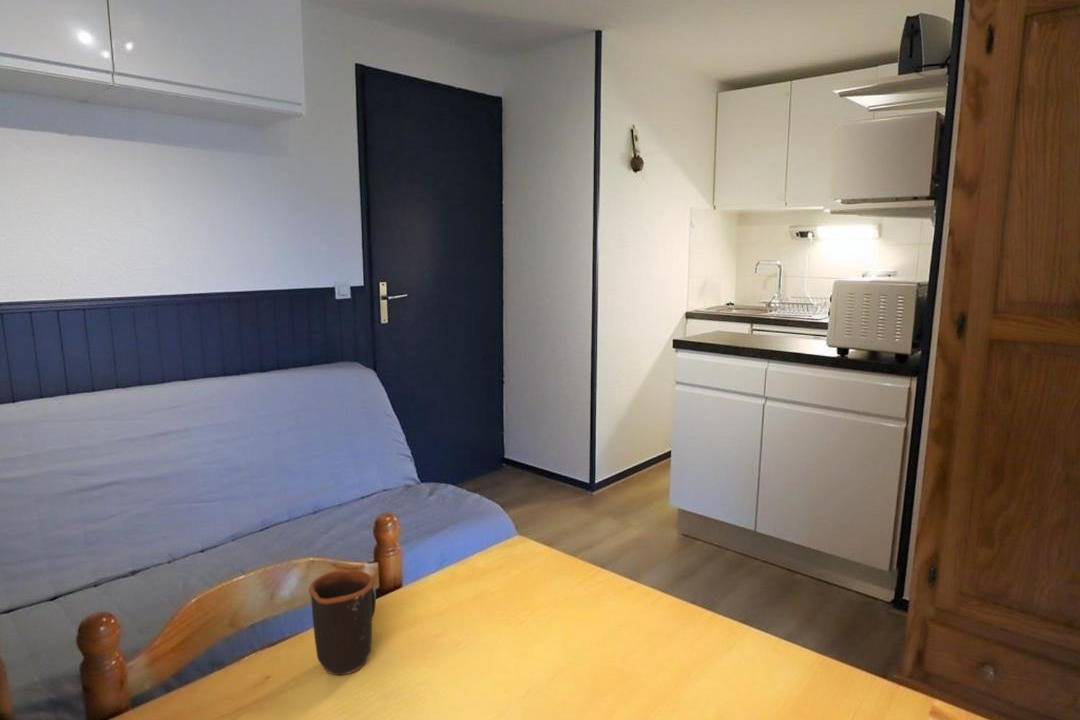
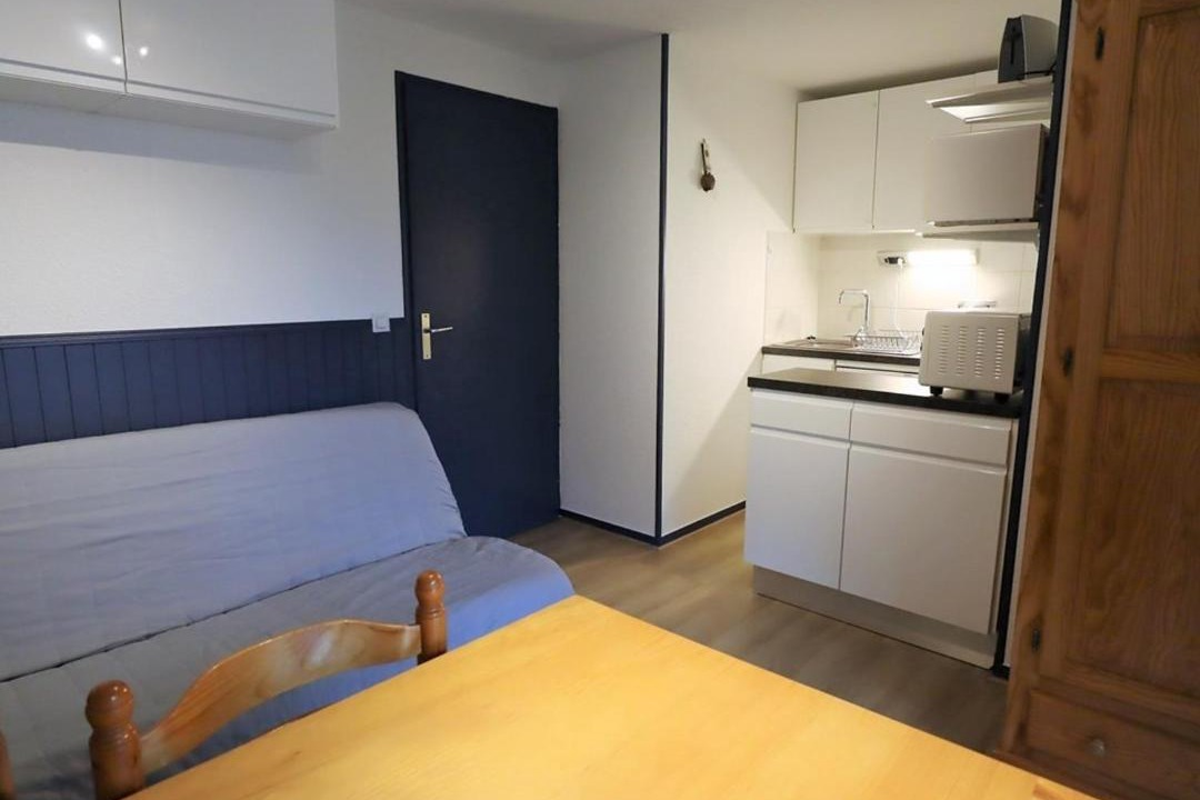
- mug (349, 616)
